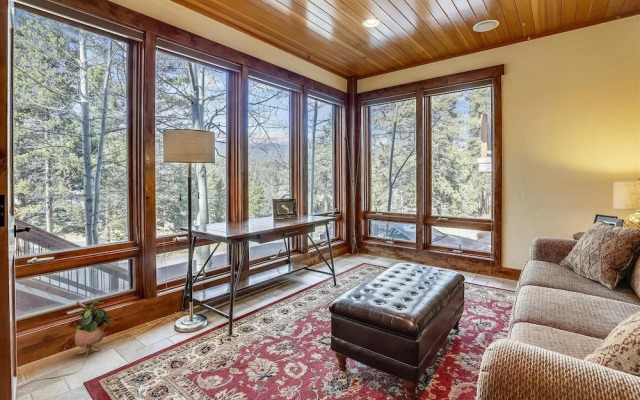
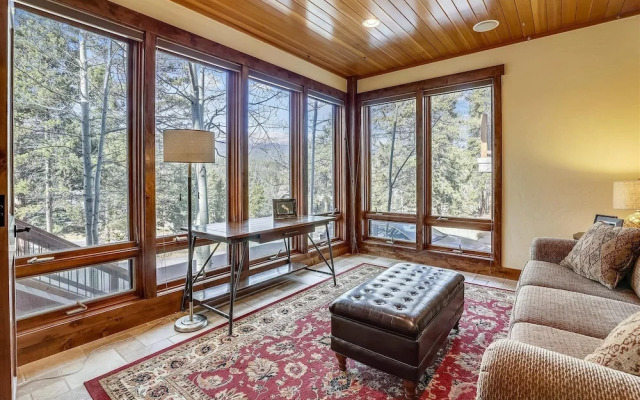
- potted plant (93, 326)
